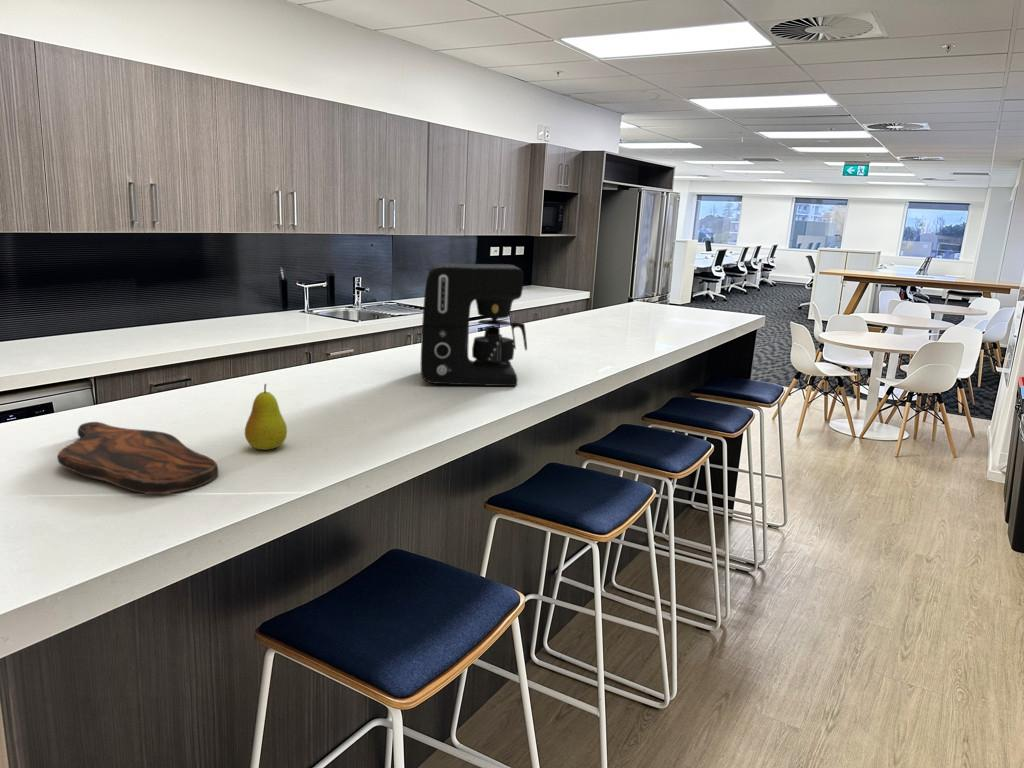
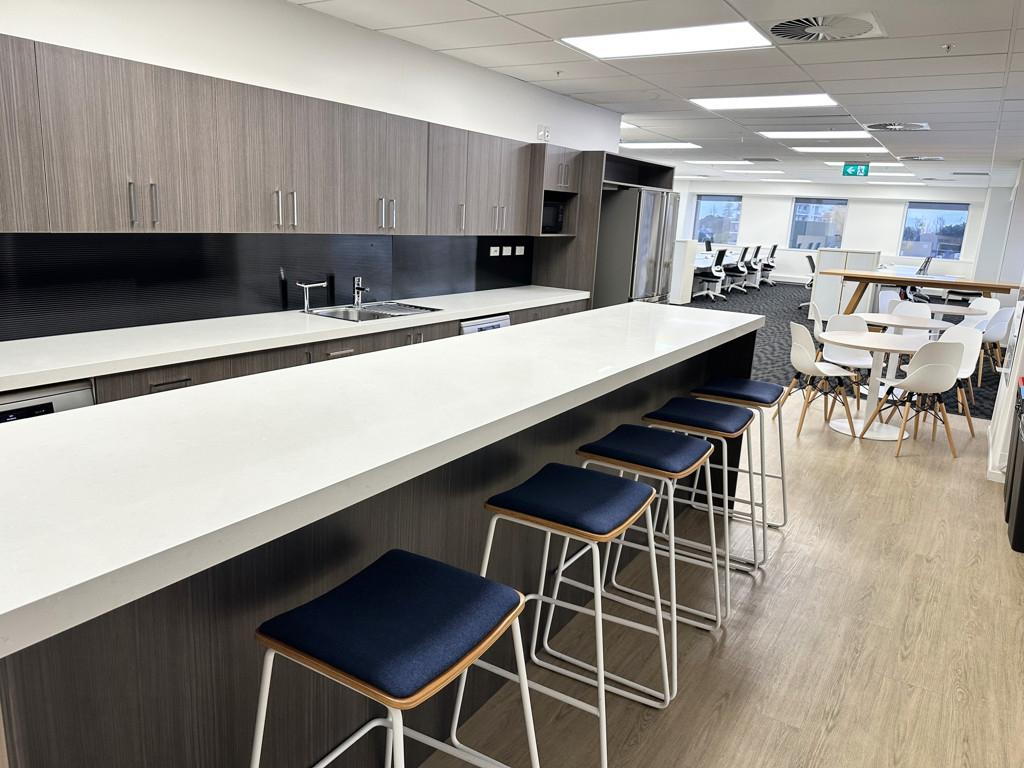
- fruit (265, 415)
- coffee maker (478, 322)
- cutting board (124, 453)
